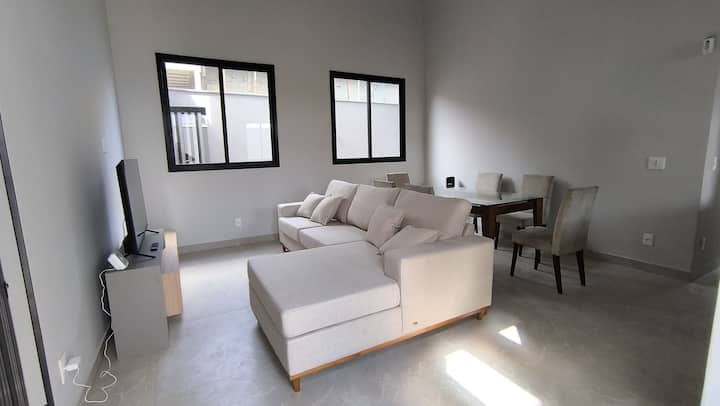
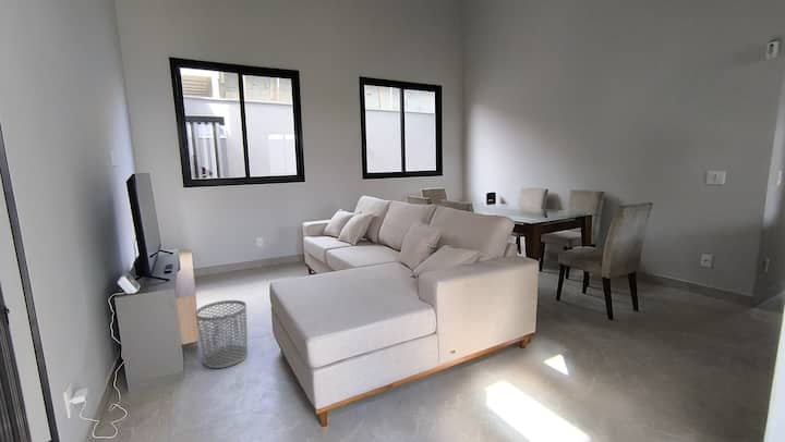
+ waste bin (224, 333)
